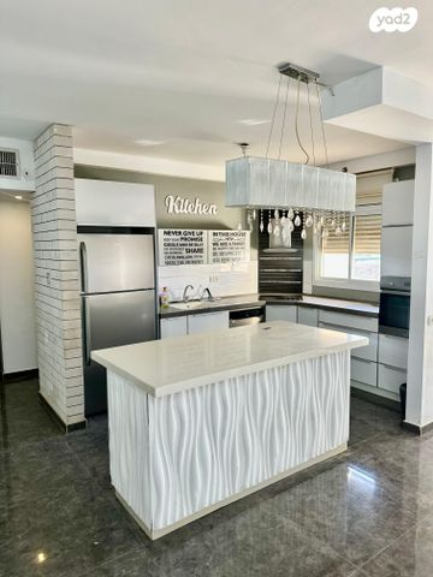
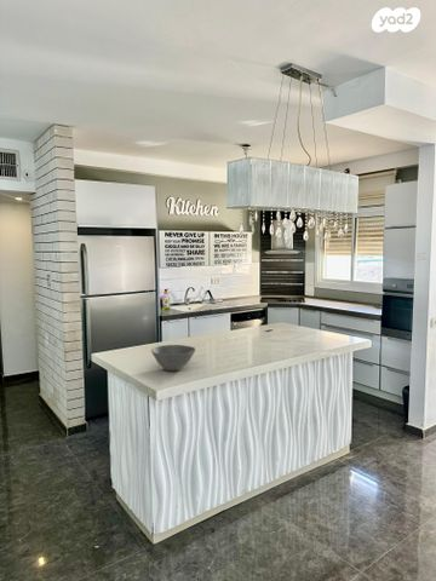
+ bowl (173, 358)
